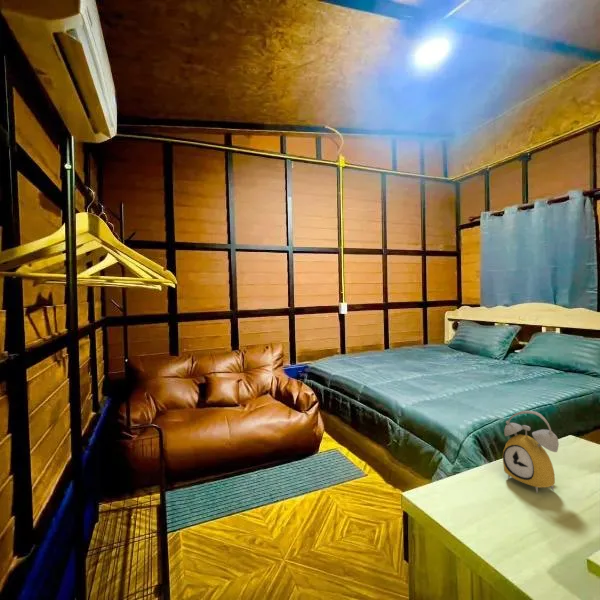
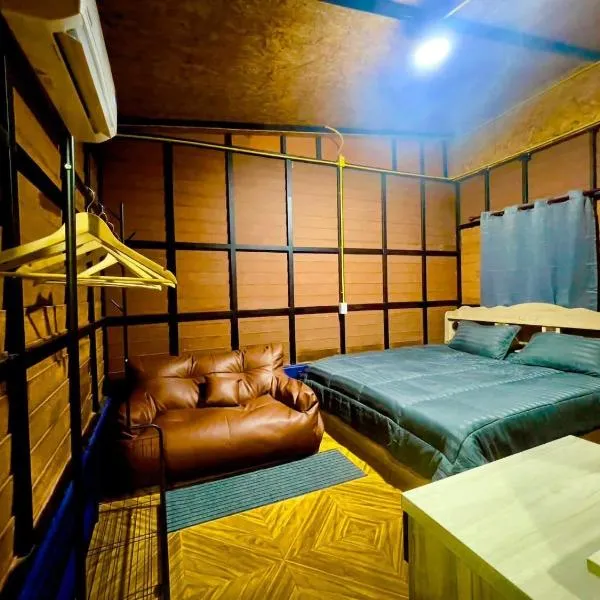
- alarm clock (534, 445)
